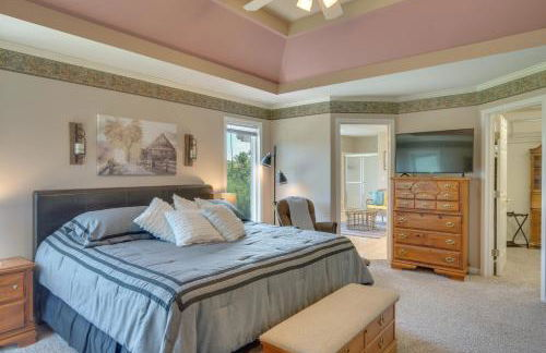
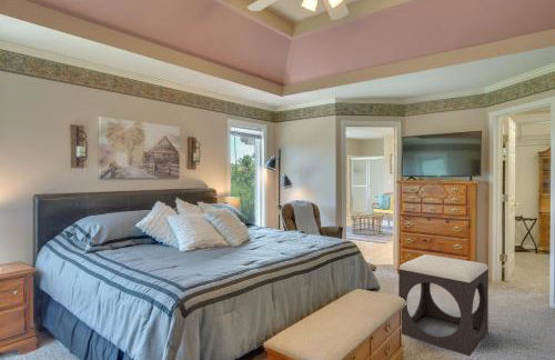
+ footstool (448, 291)
